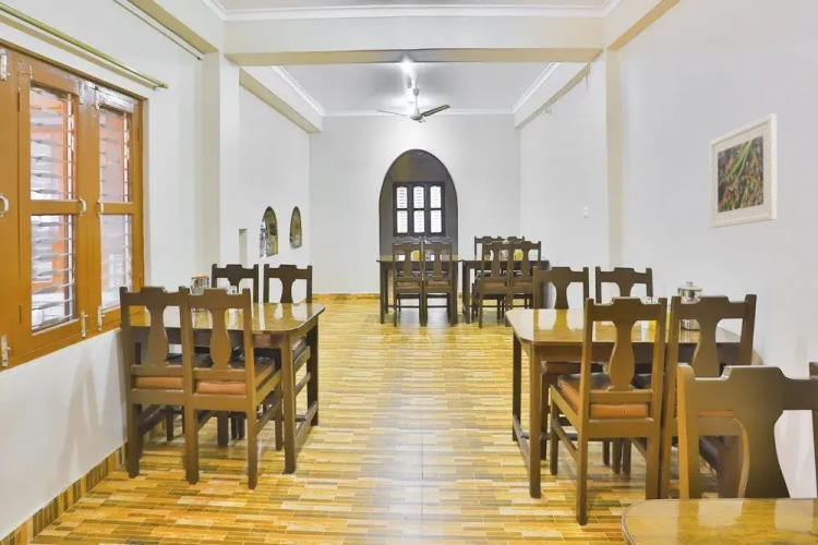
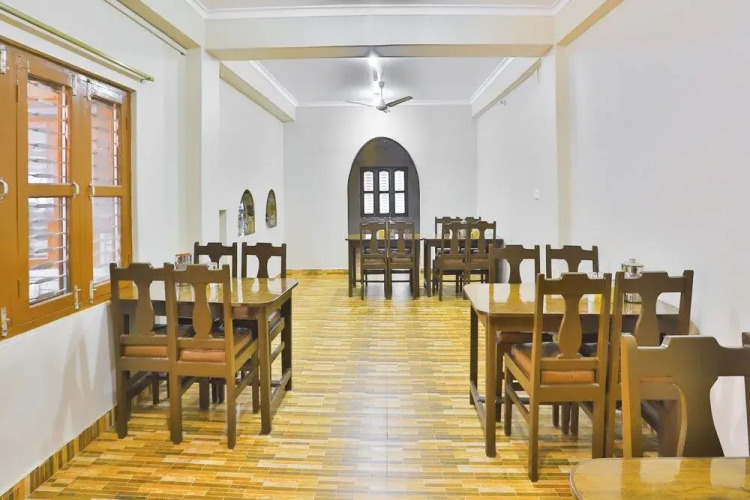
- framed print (739, 177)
